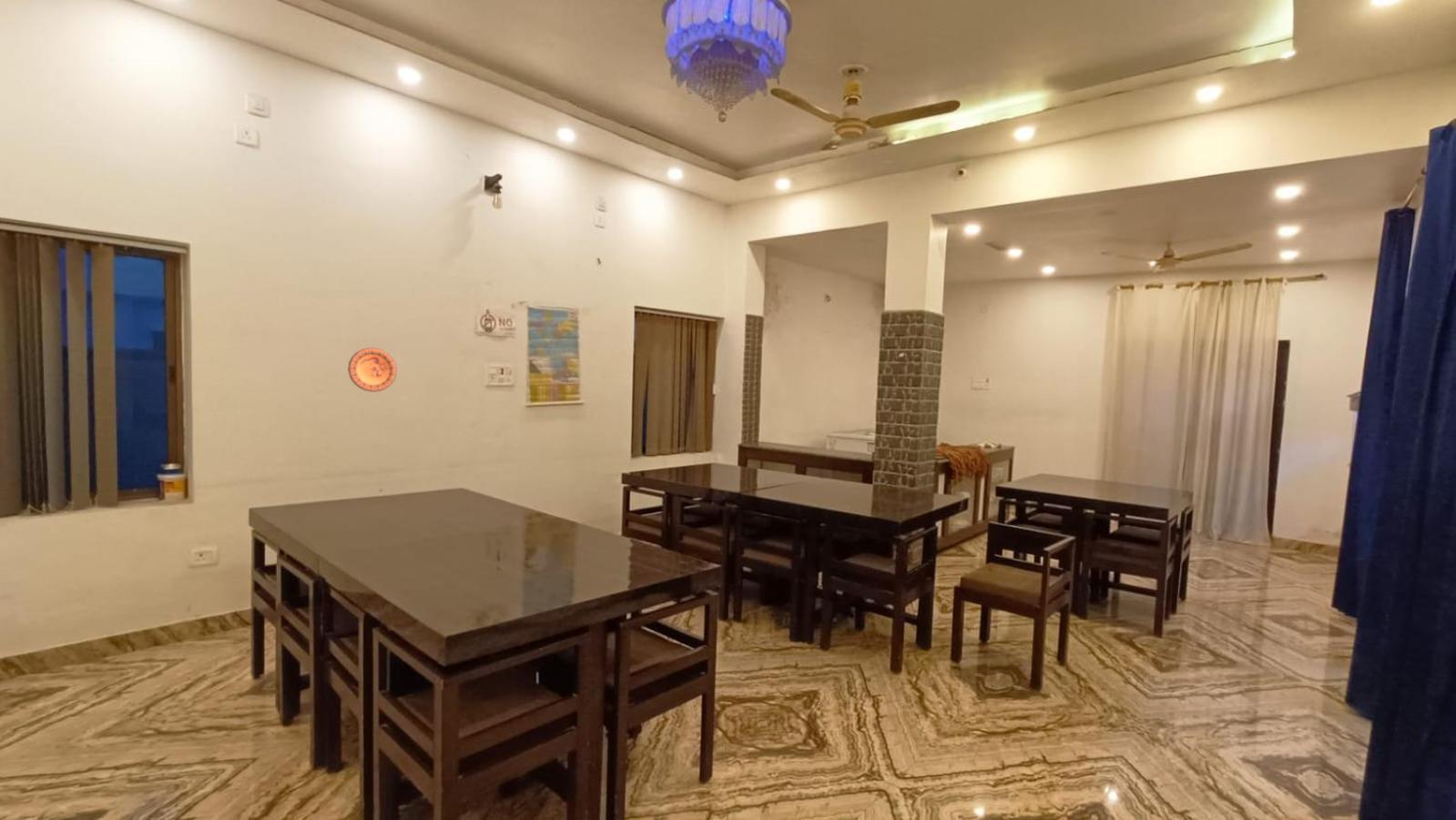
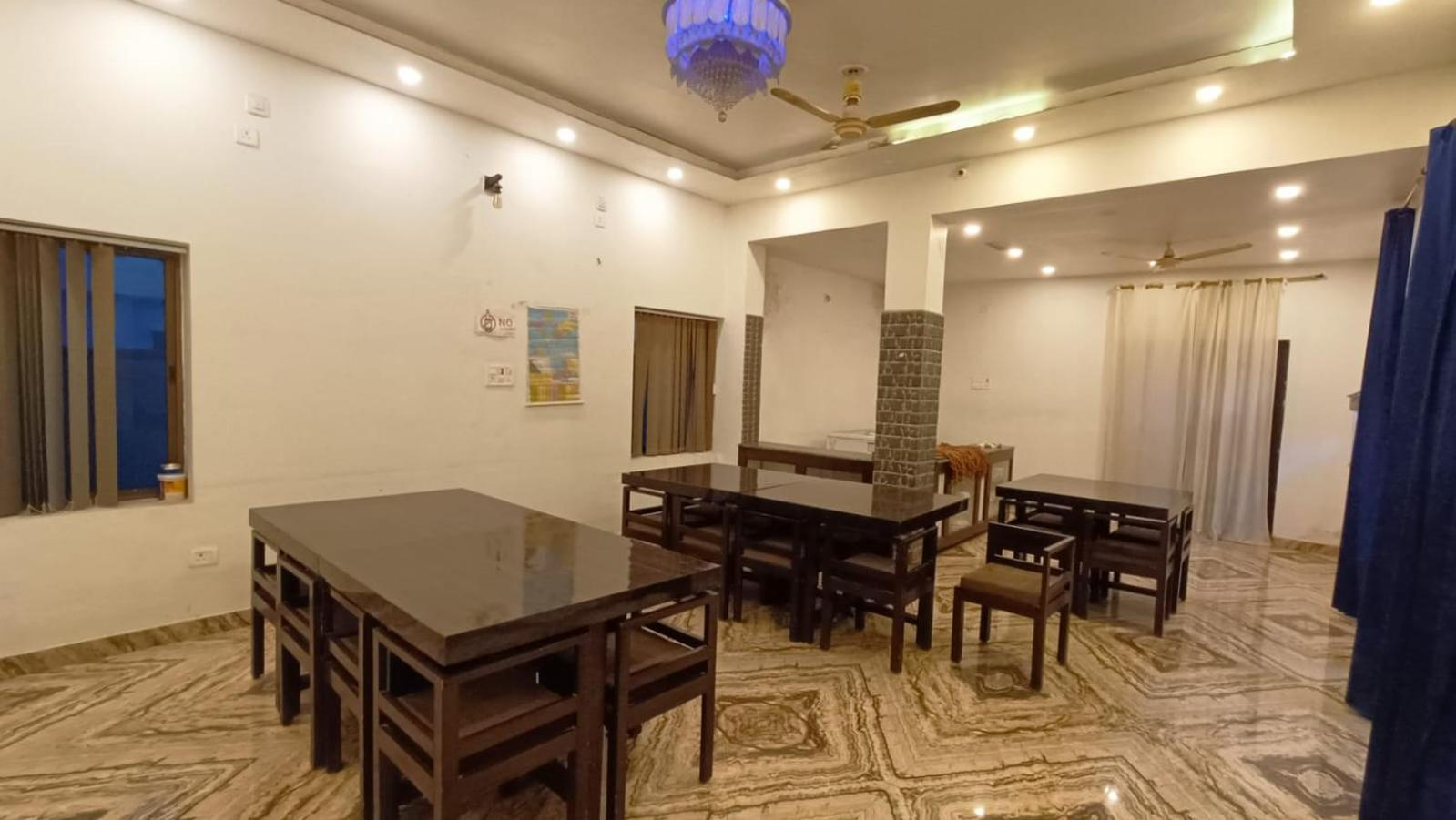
- decorative plate (372, 370)
